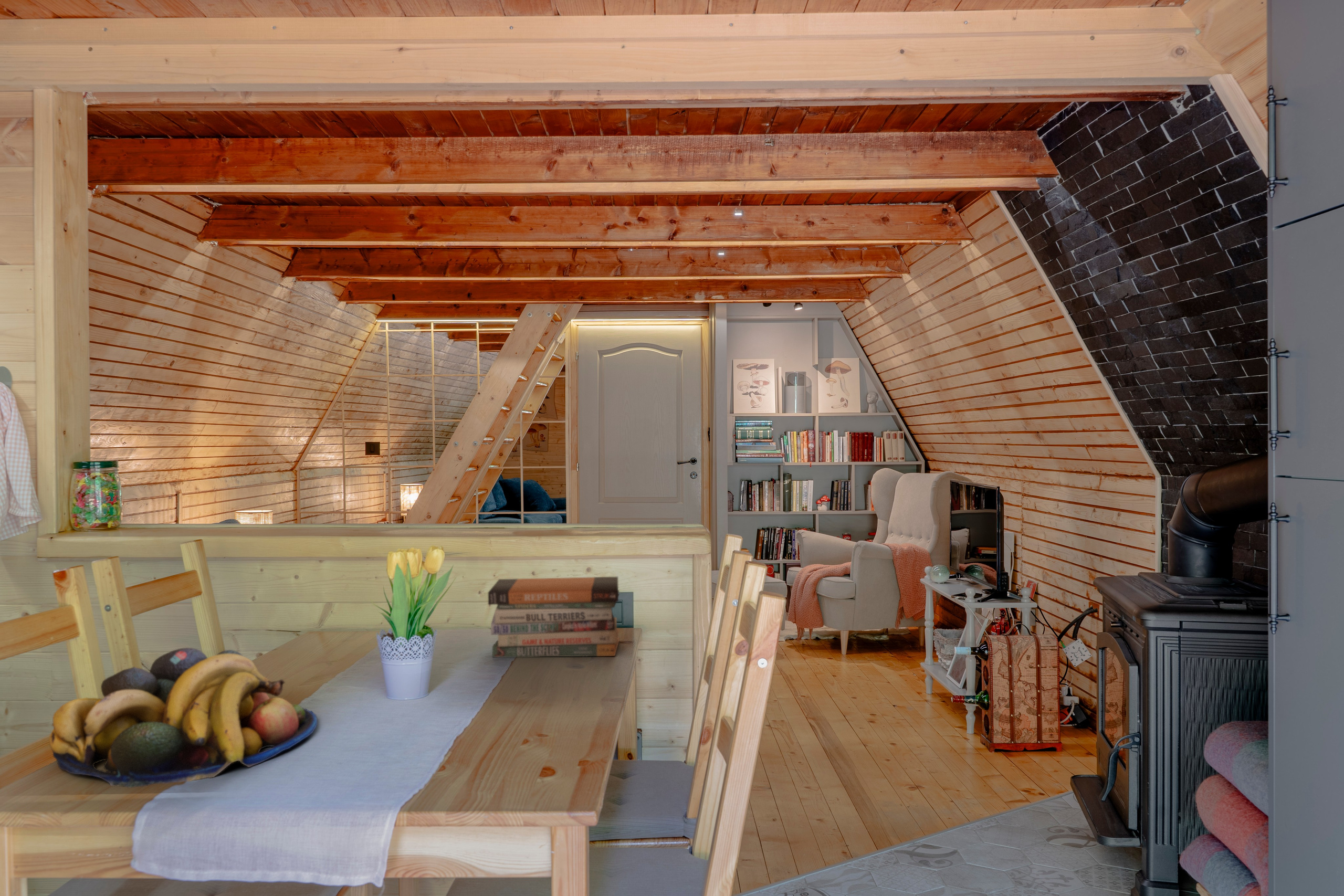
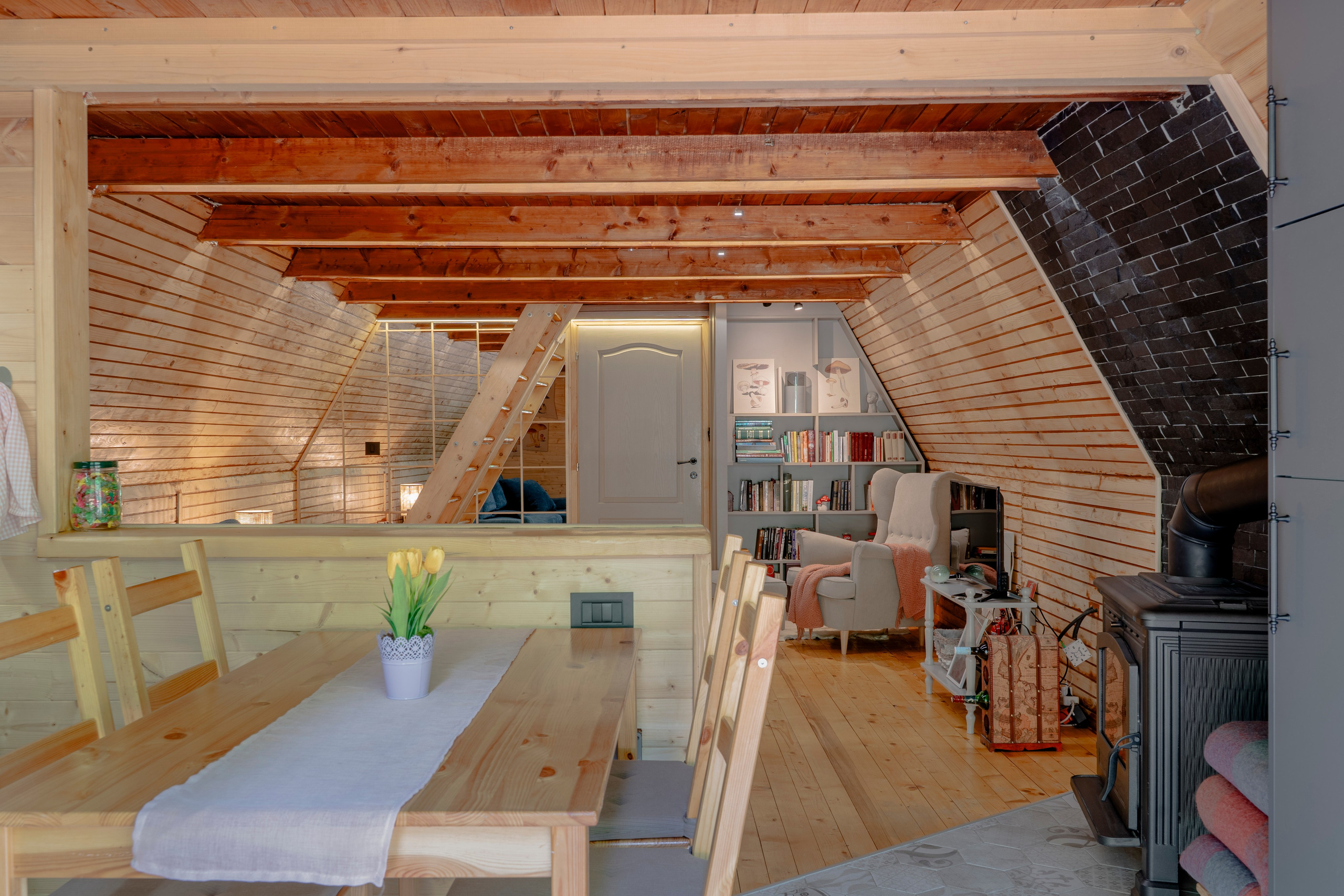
- fruit bowl (195, 699)
- book stack (555, 616)
